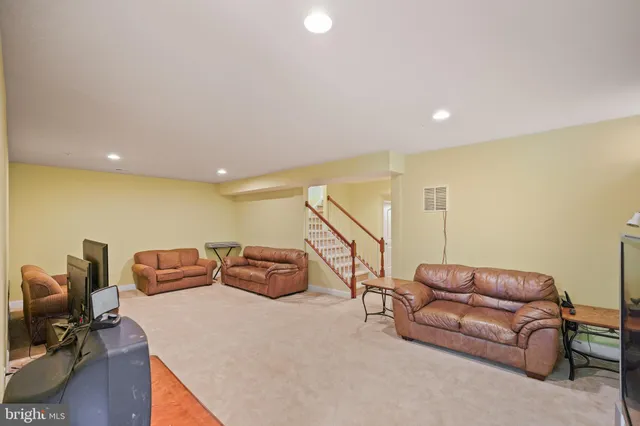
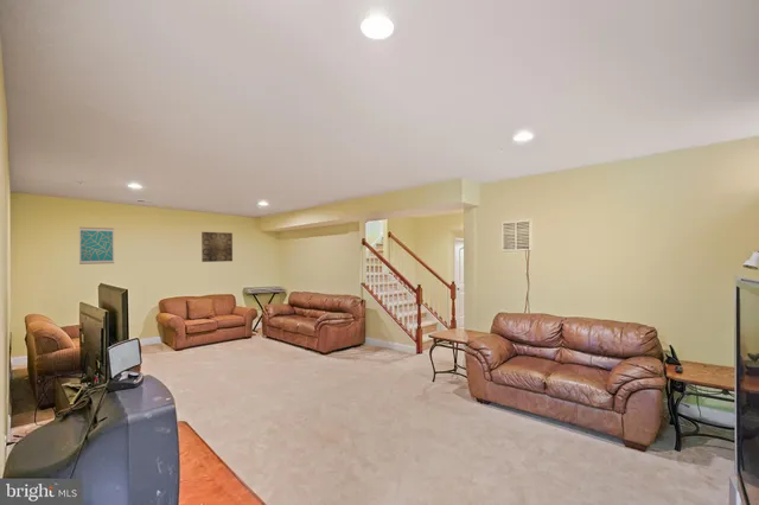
+ wall art (96, 245)
+ wall art (217, 247)
